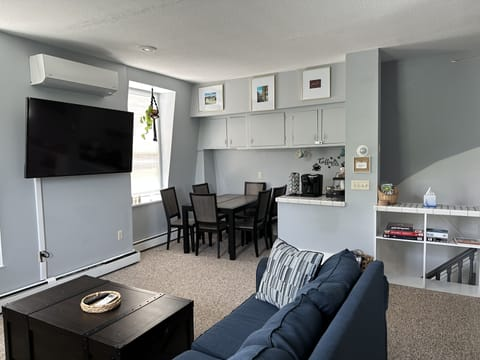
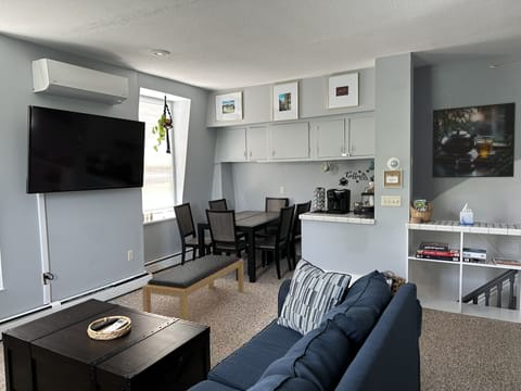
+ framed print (471, 141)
+ bench (199, 286)
